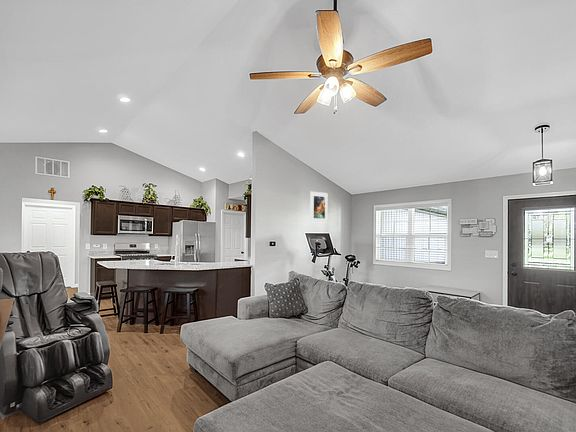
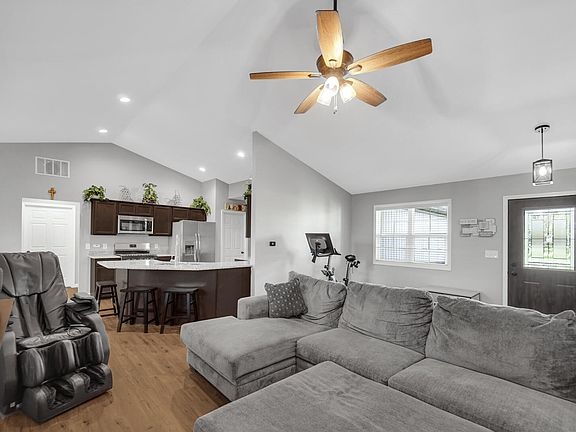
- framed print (319, 207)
